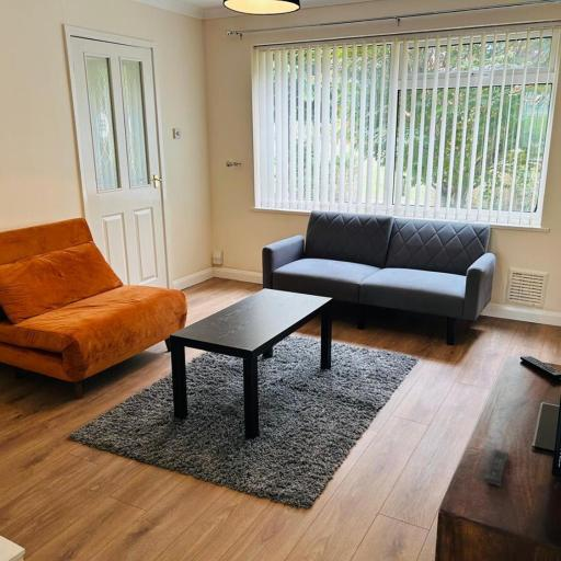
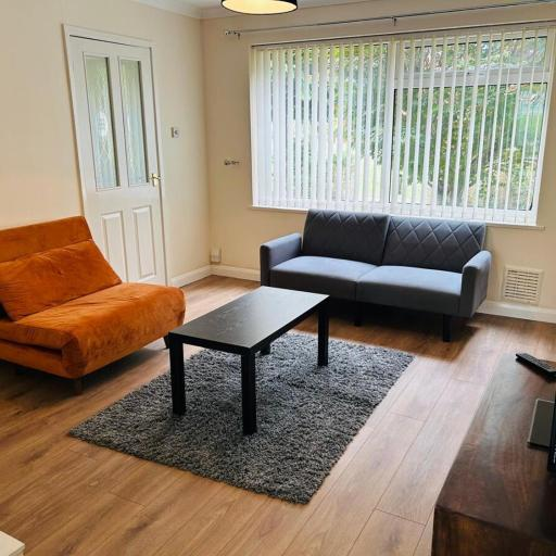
- remote control (496, 465)
